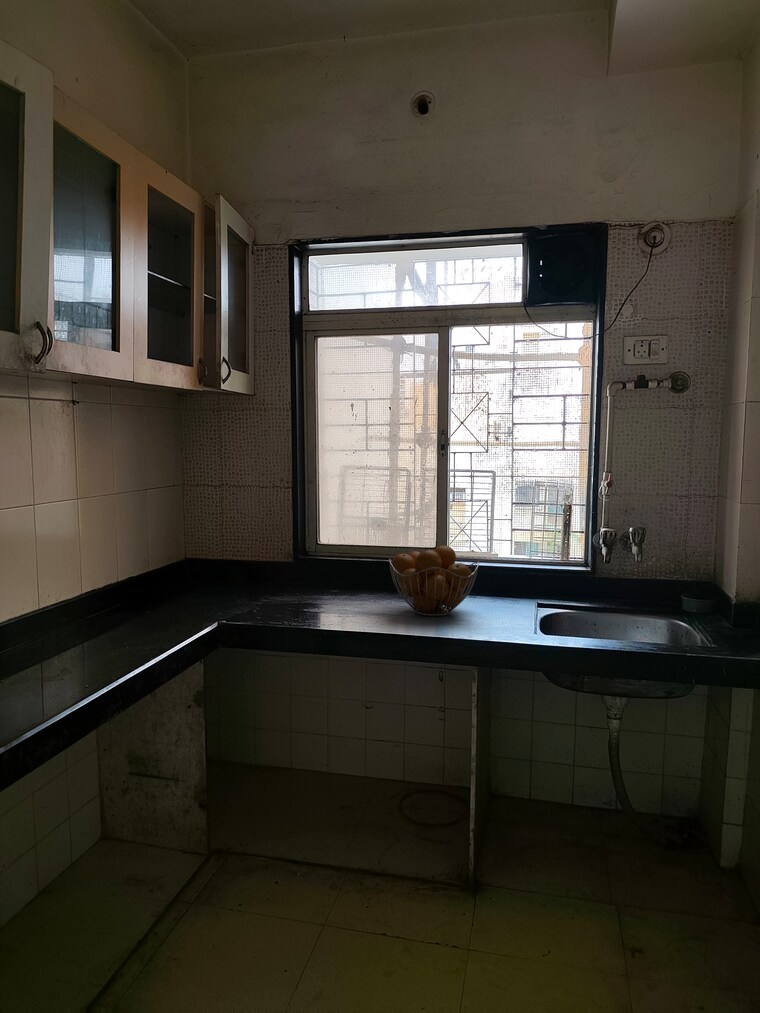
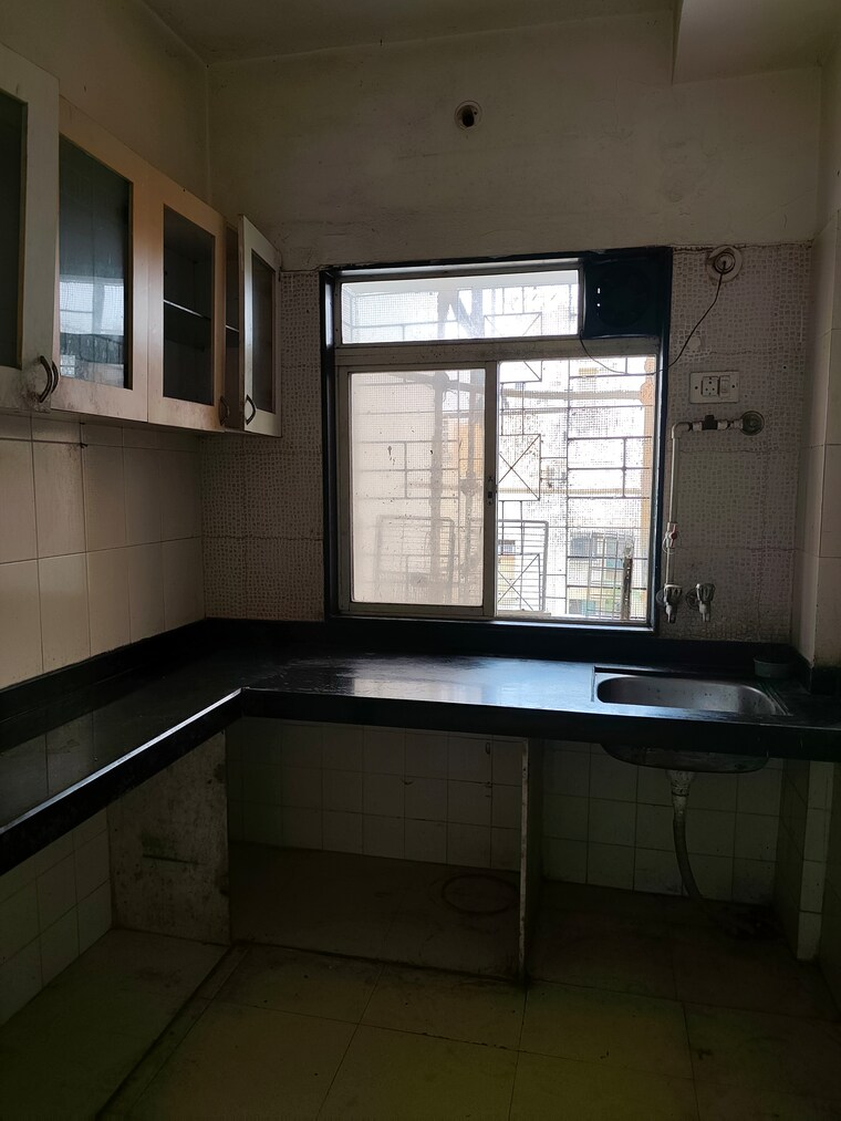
- fruit basket (433, 579)
